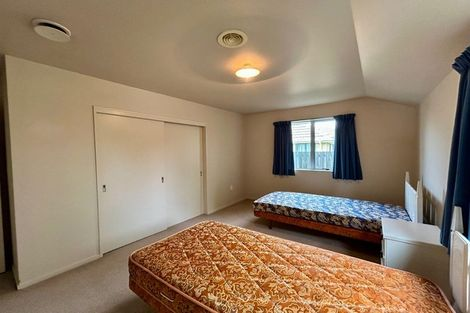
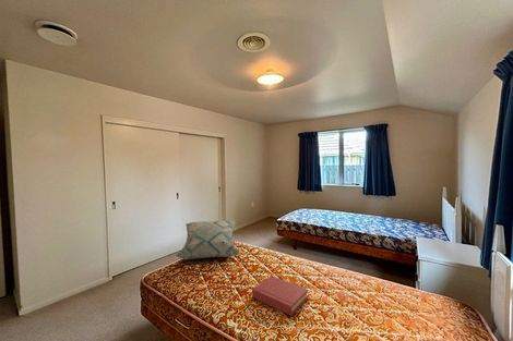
+ hardback book (279, 293)
+ decorative pillow (210, 238)
